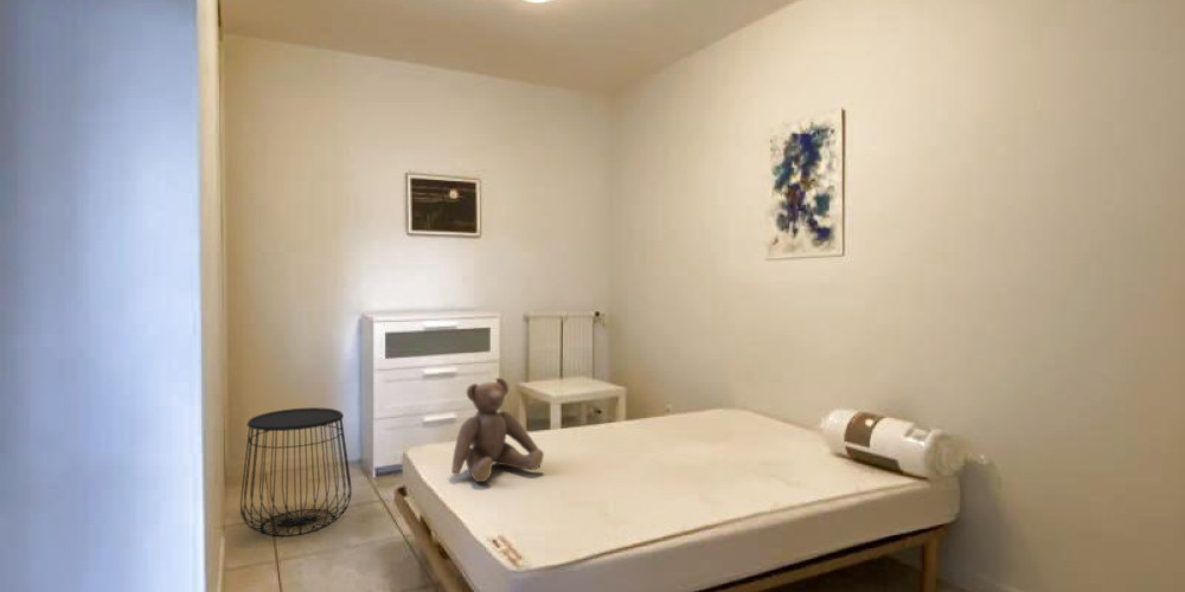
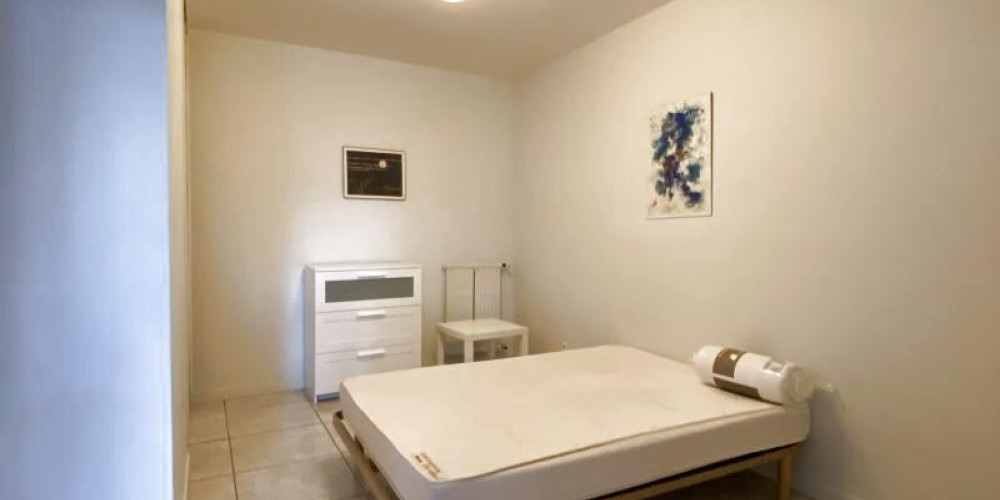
- side table (294, 469)
- teddy bear (497, 427)
